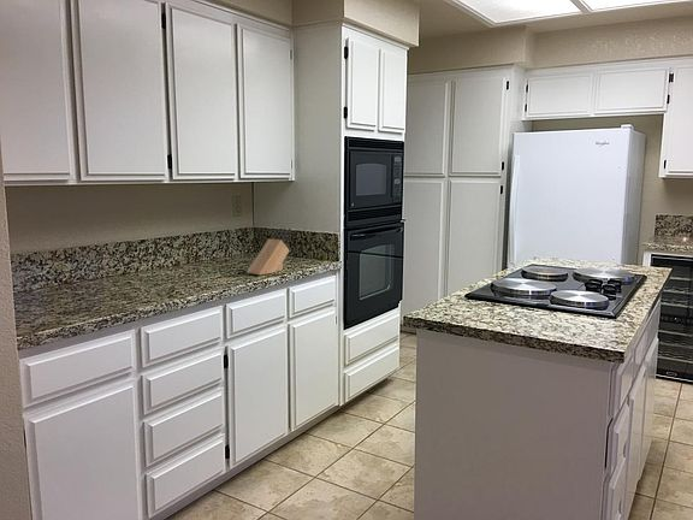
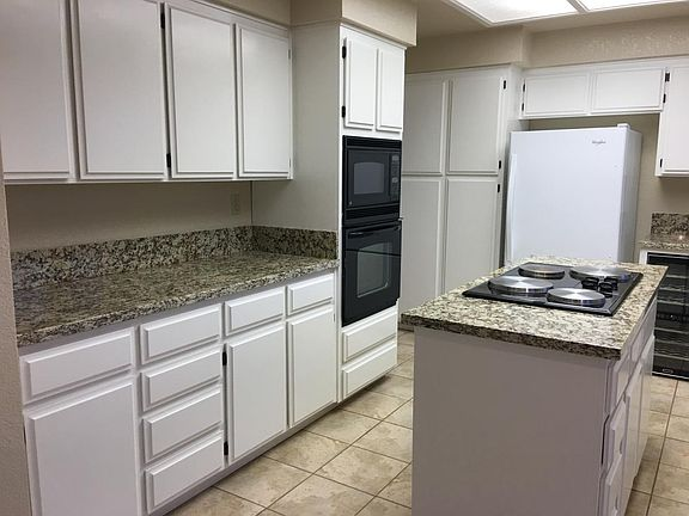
- knife block (271, 249)
